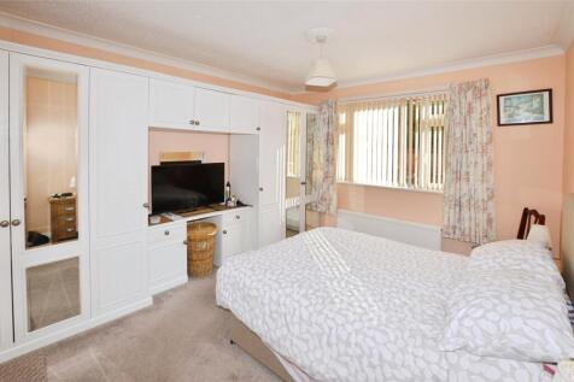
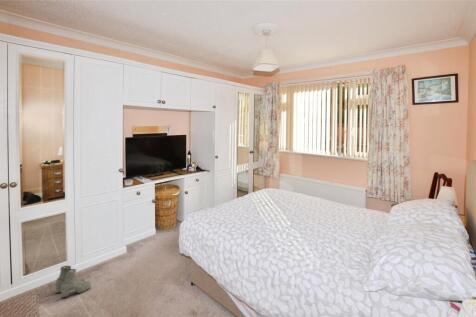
+ boots (73, 278)
